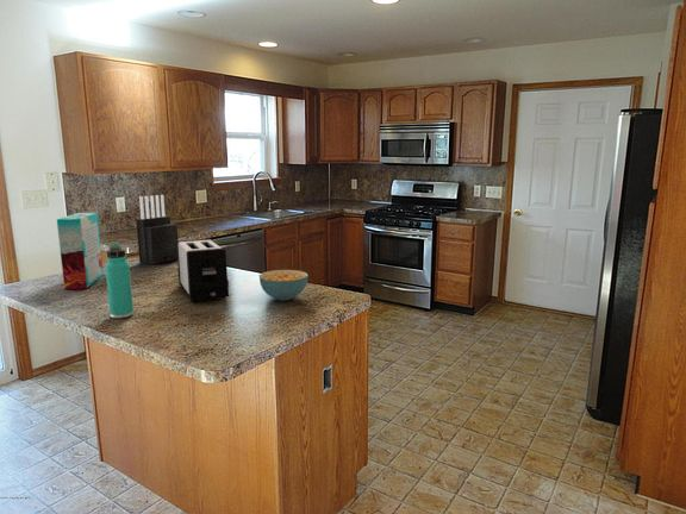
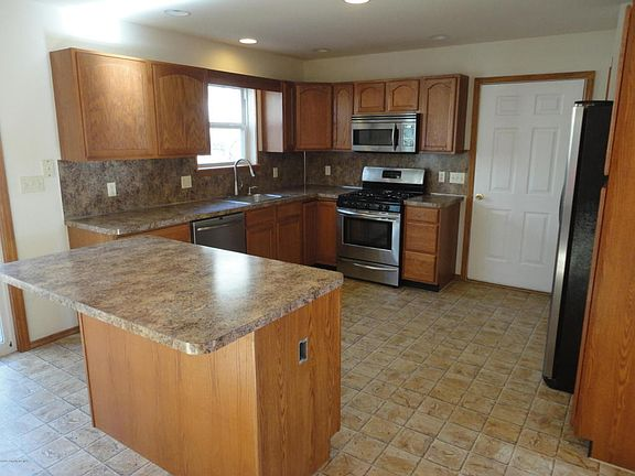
- toaster (201, 268)
- knife block (158, 228)
- thermos bottle (118, 280)
- cereal bowl (283, 287)
- cereal box (81, 249)
